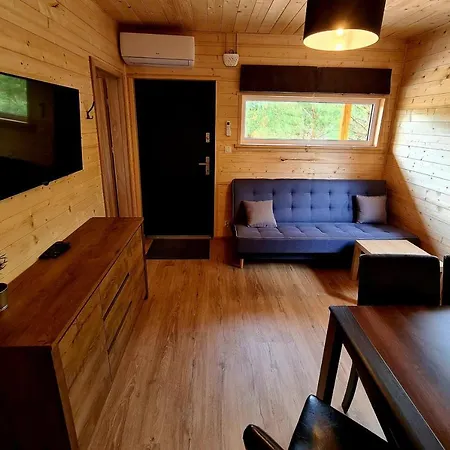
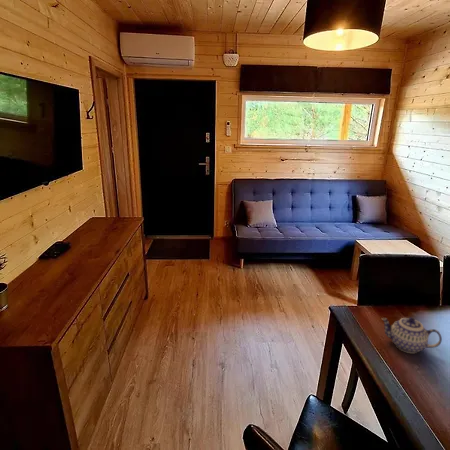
+ teapot (409, 332)
